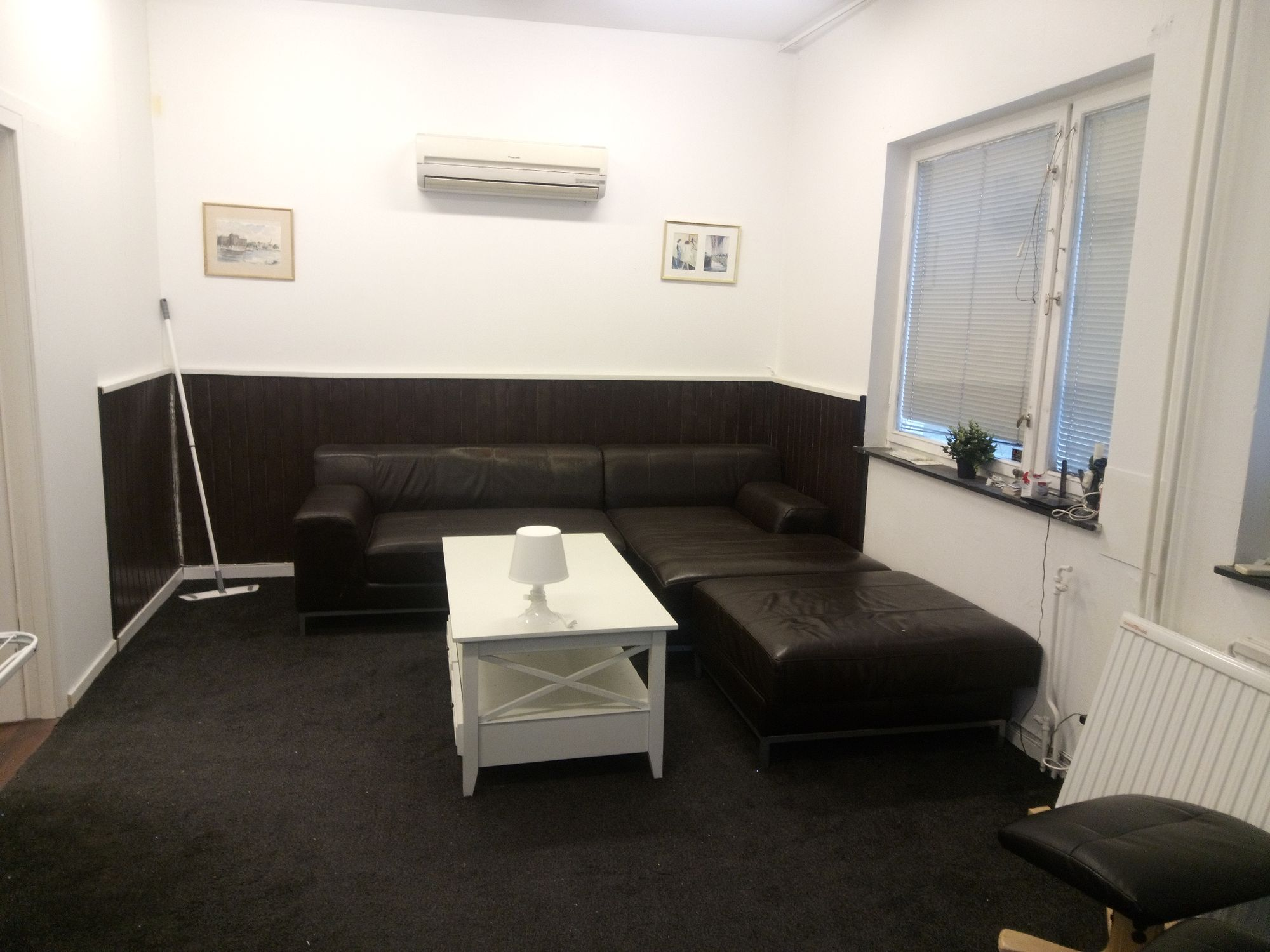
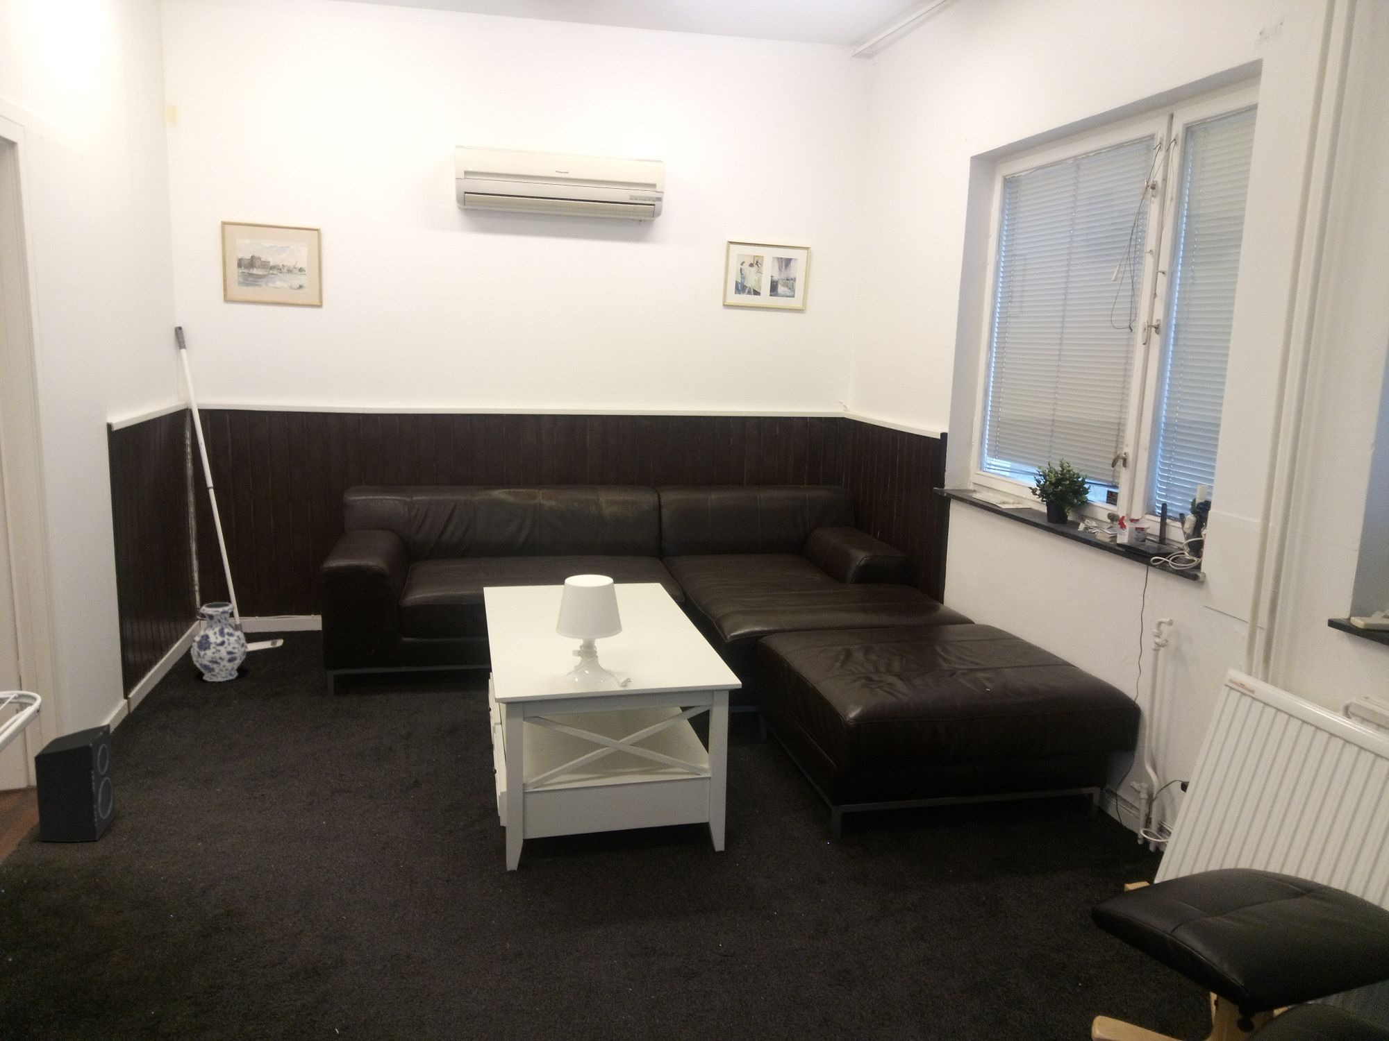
+ speaker (74, 782)
+ vase (219, 641)
